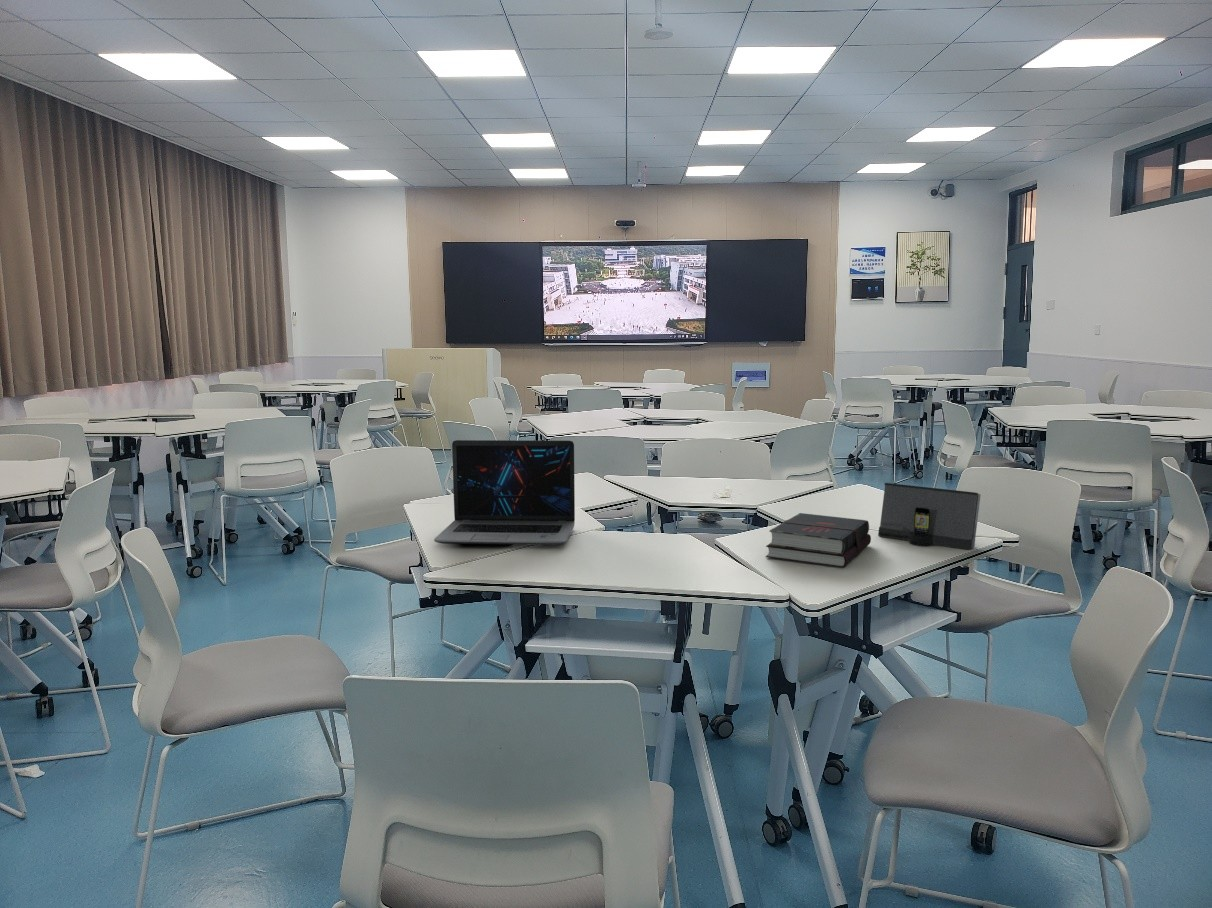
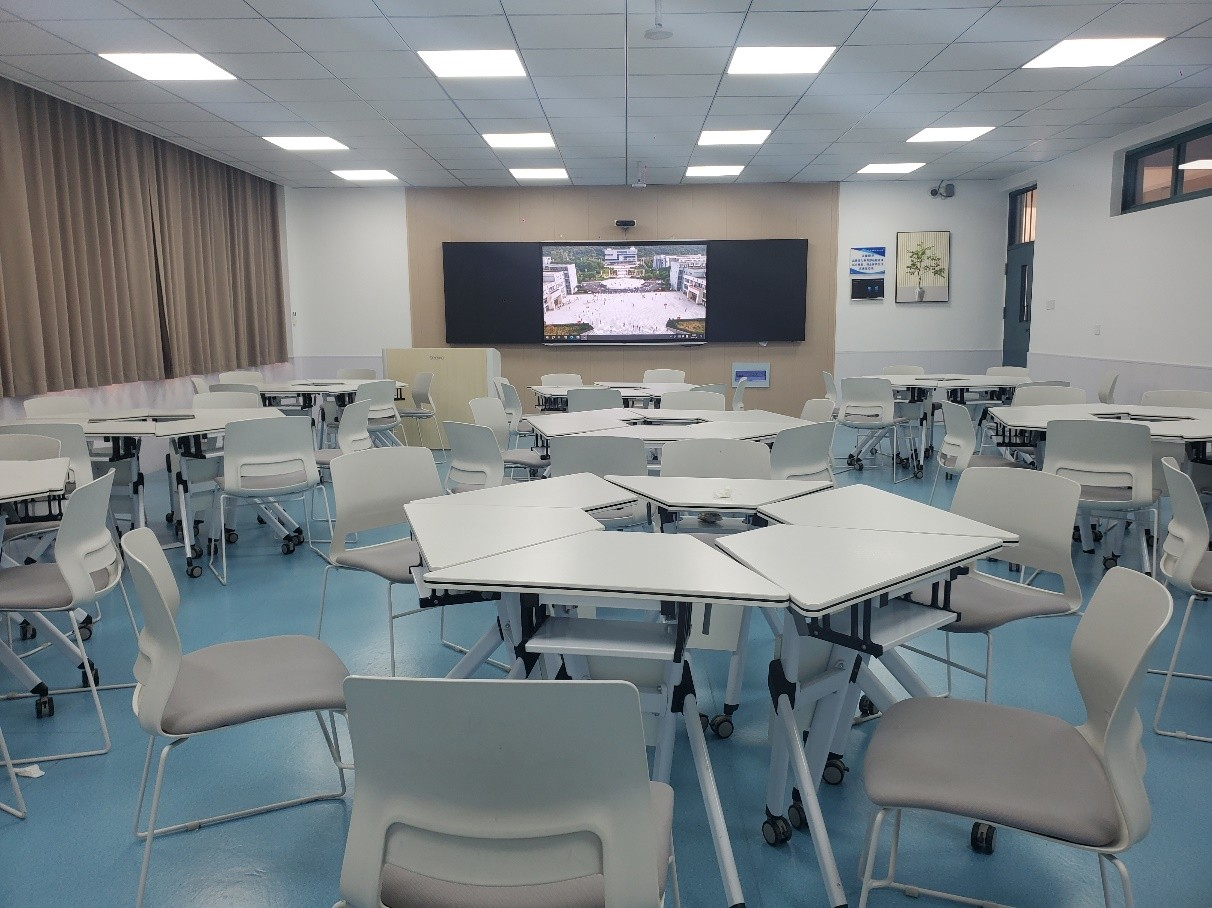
- laptop (506, 491)
- hardback book (819, 538)
- speaker (927, 513)
